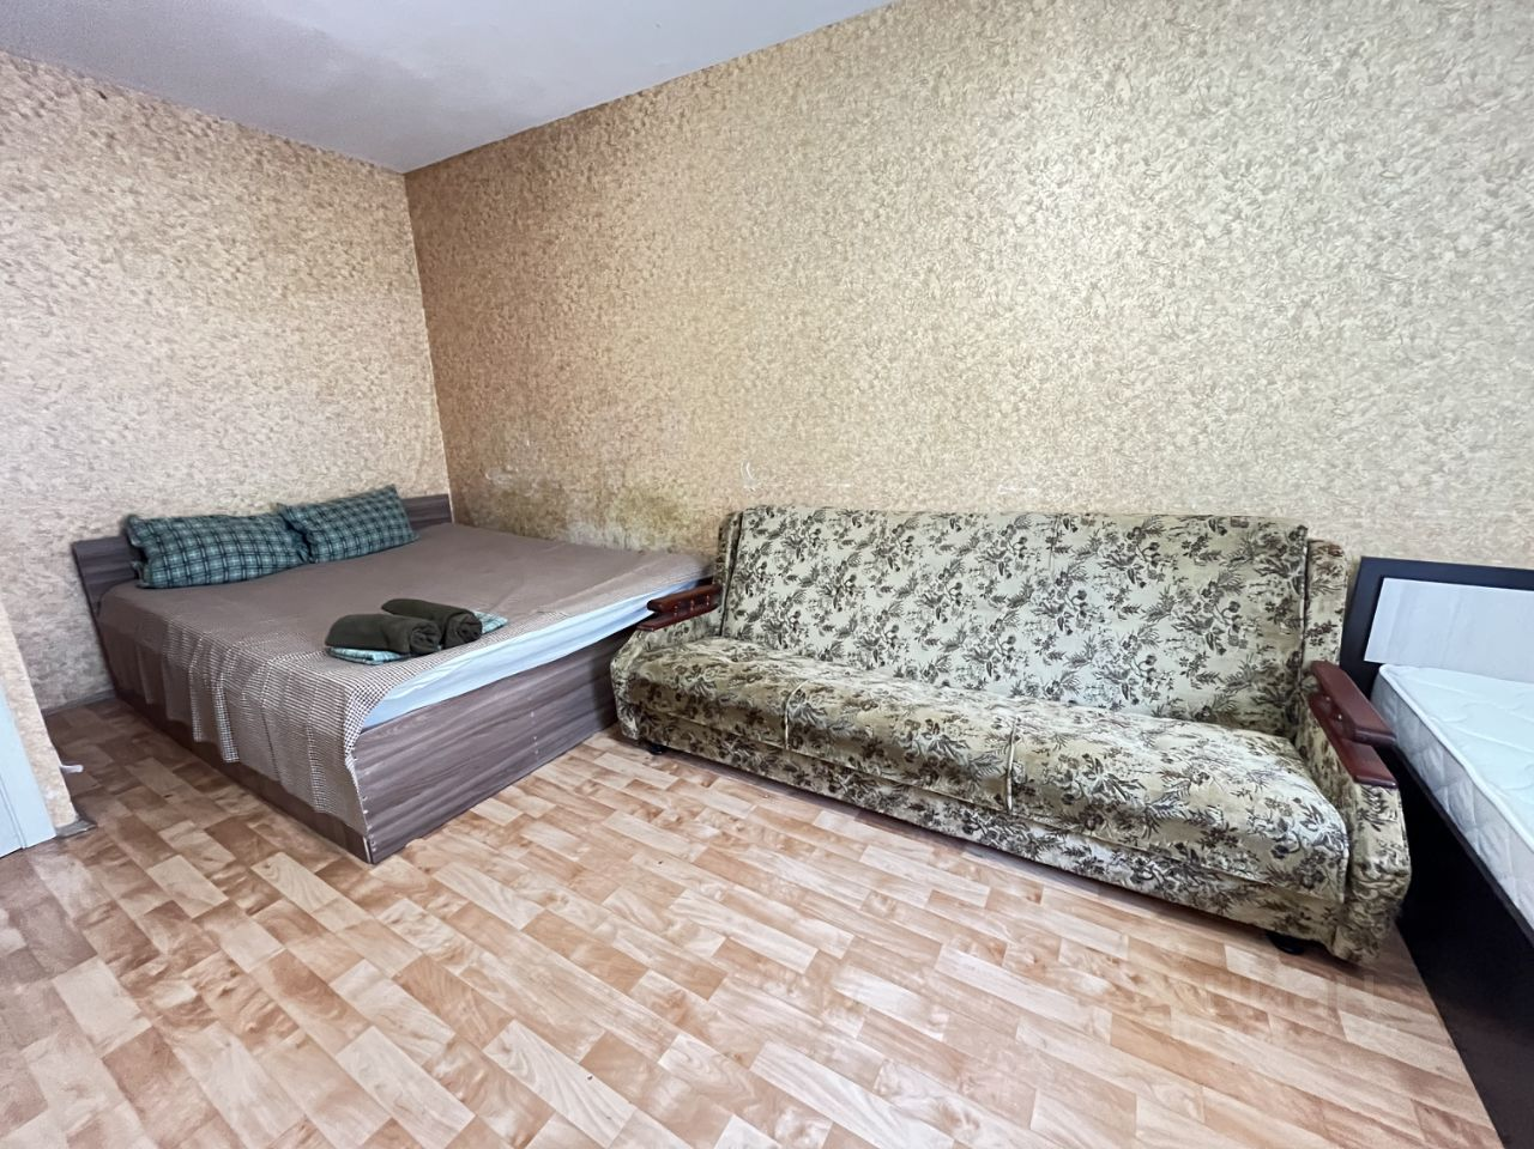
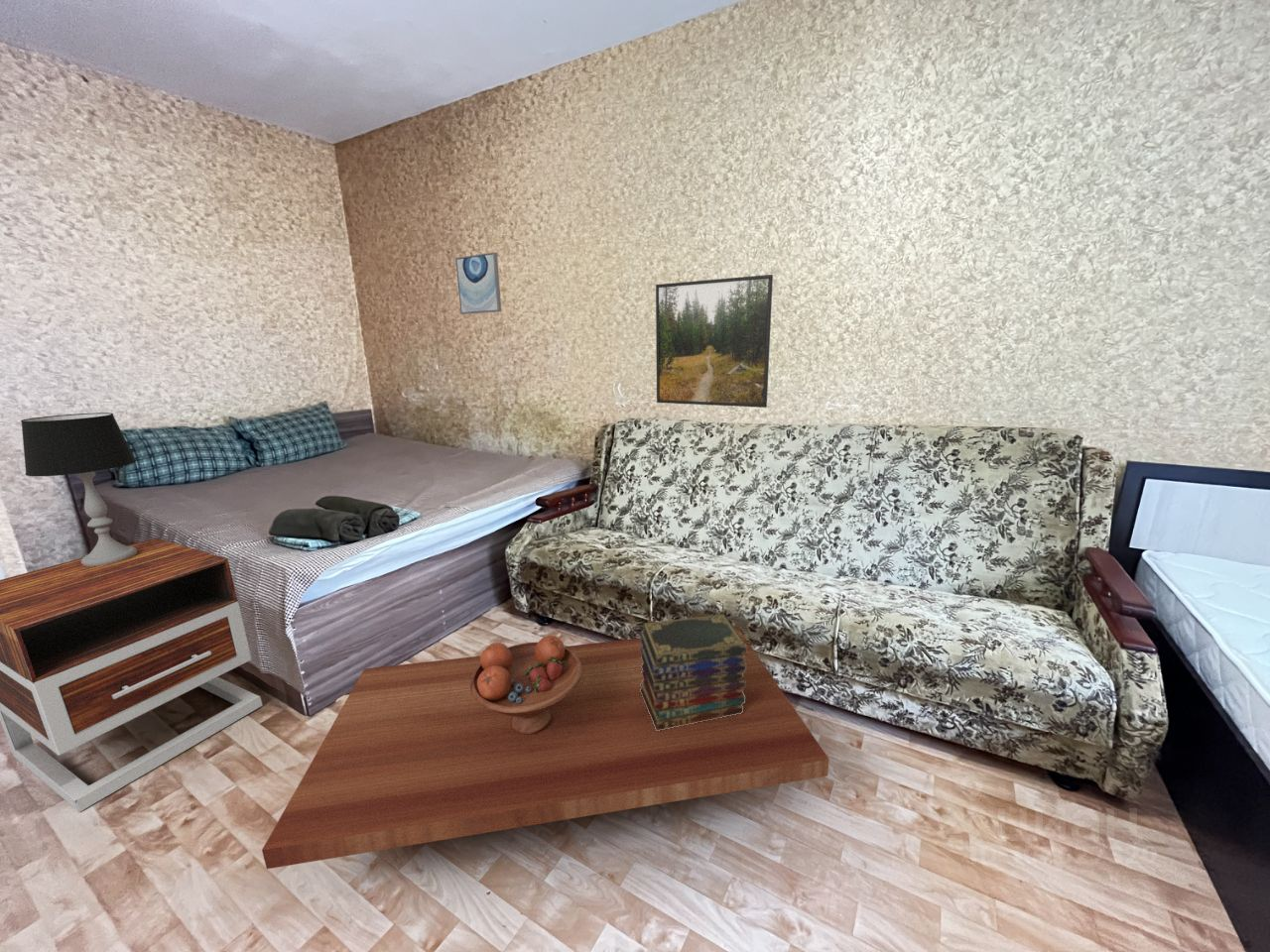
+ nightstand (125, 656)
+ fruit bowl (528, 686)
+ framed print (709, 344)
+ coffee table (568, 747)
+ book stack (691, 666)
+ wall art (477, 284)
+ table lamp (90, 489)
